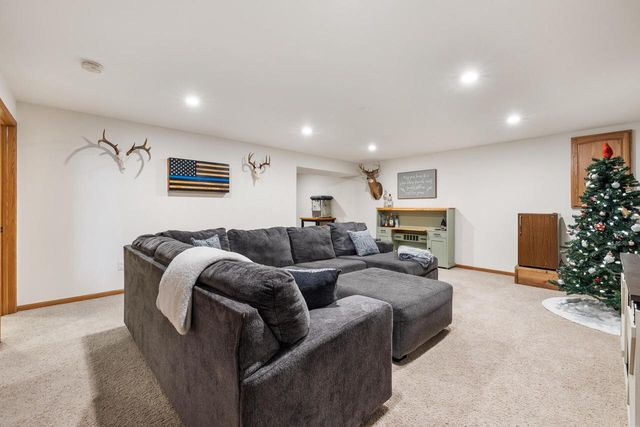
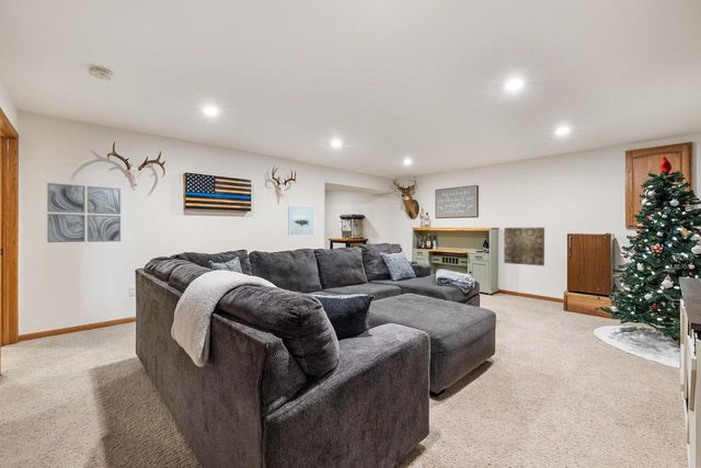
+ wall art (301, 220)
+ wall art (84, 213)
+ wall art (522, 246)
